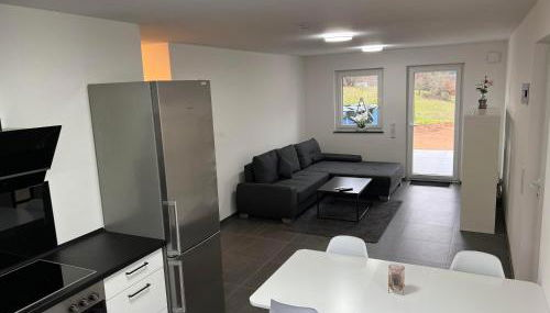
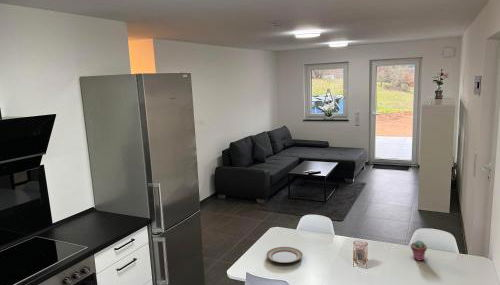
+ potted succulent (418, 249)
+ plate (284, 255)
